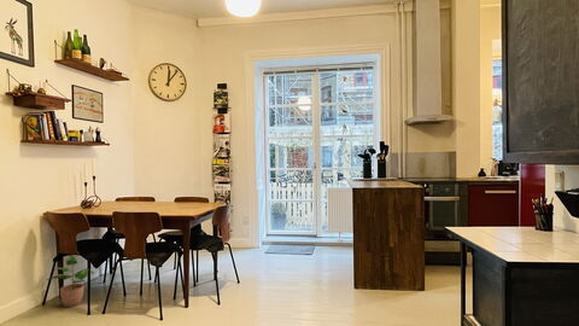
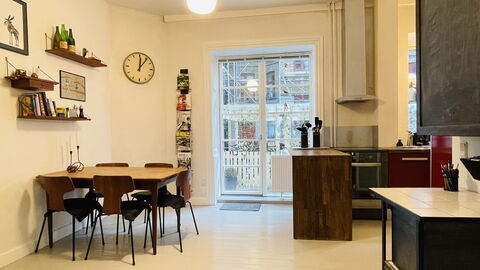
- potted plant (72, 279)
